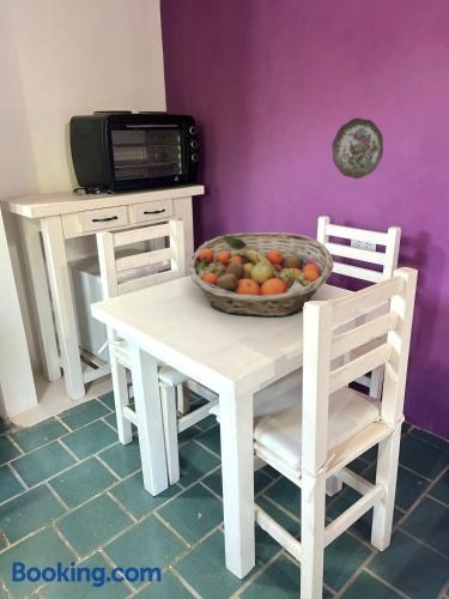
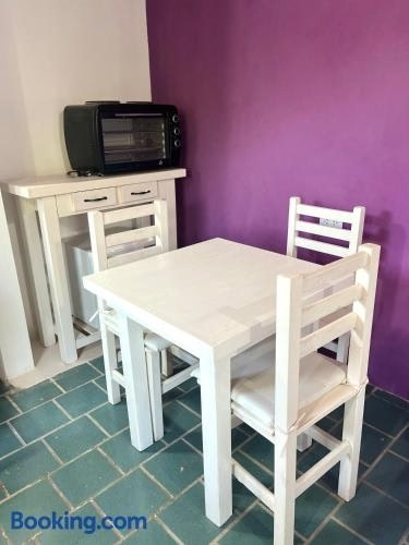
- decorative plate (358, 149)
- fruit basket (259, 272)
